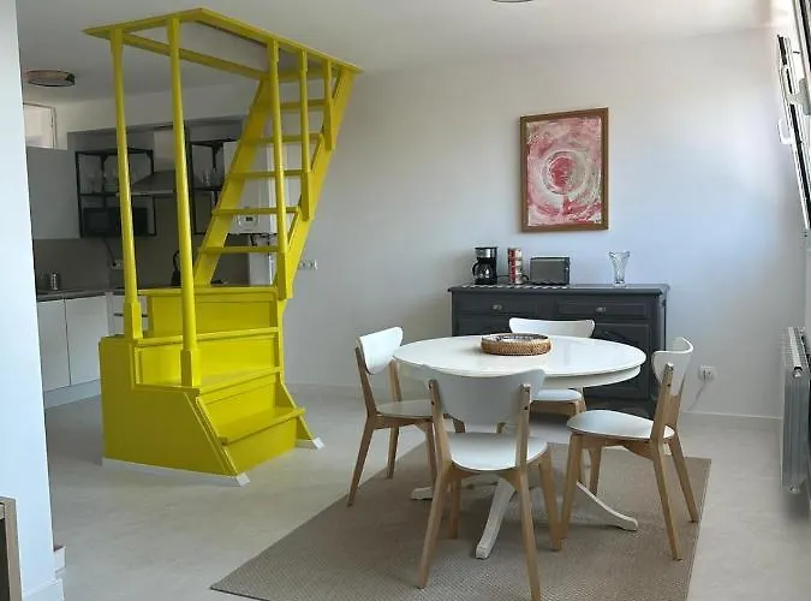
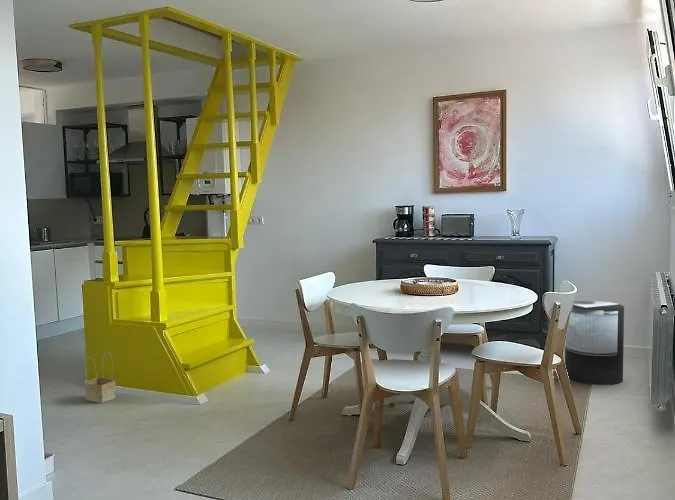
+ basket (99, 378)
+ trash can (593, 341)
